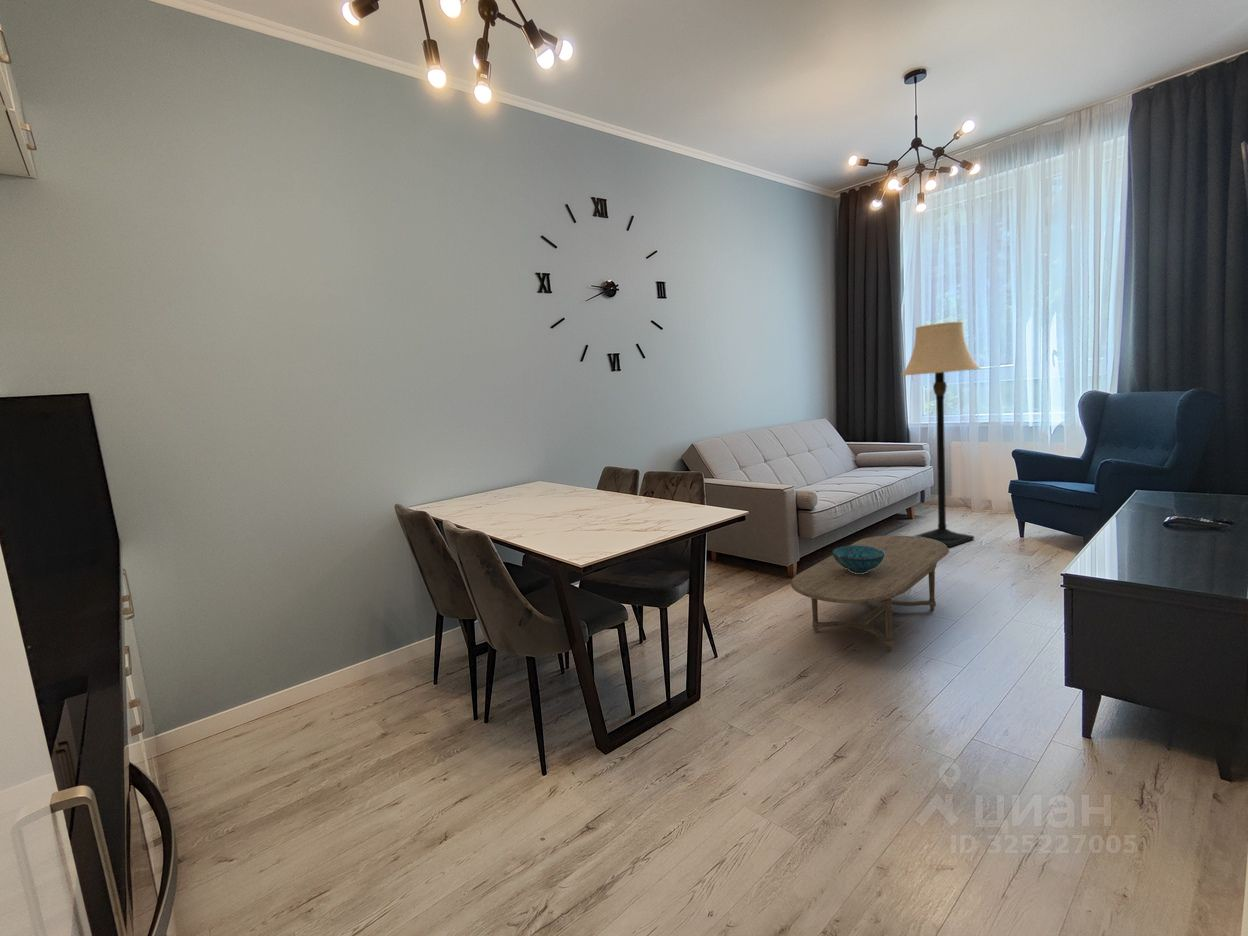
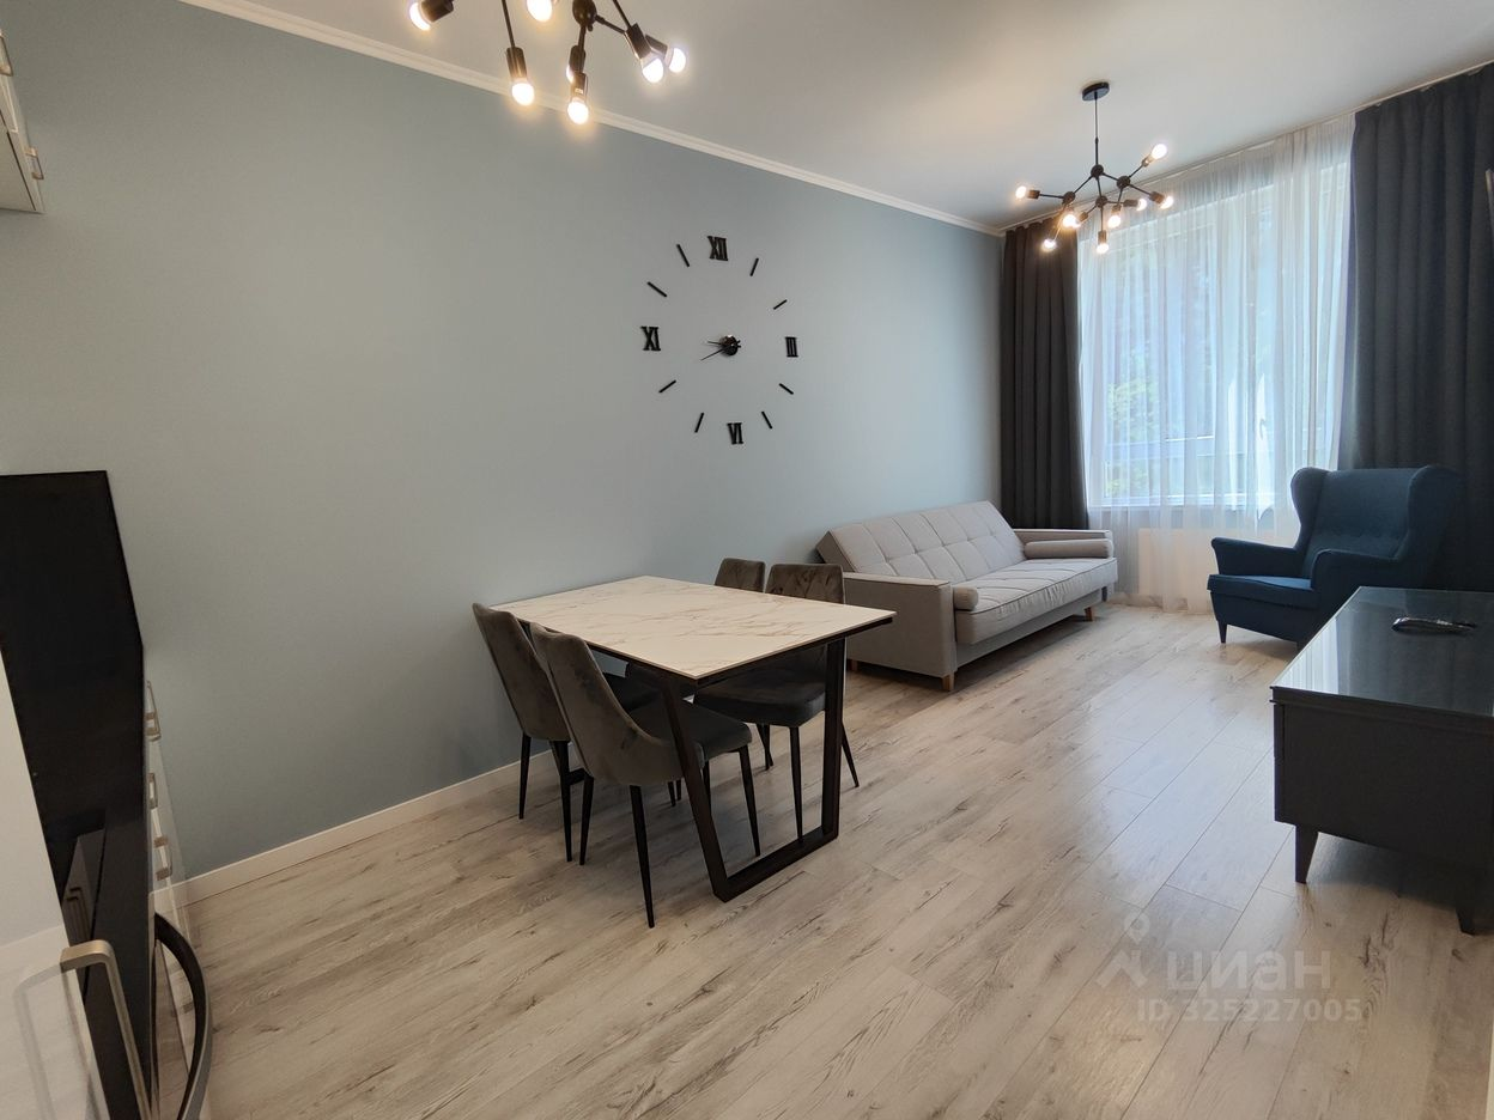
- decorative bowl (858, 561)
- lamp (940, 434)
- coffee table (874, 591)
